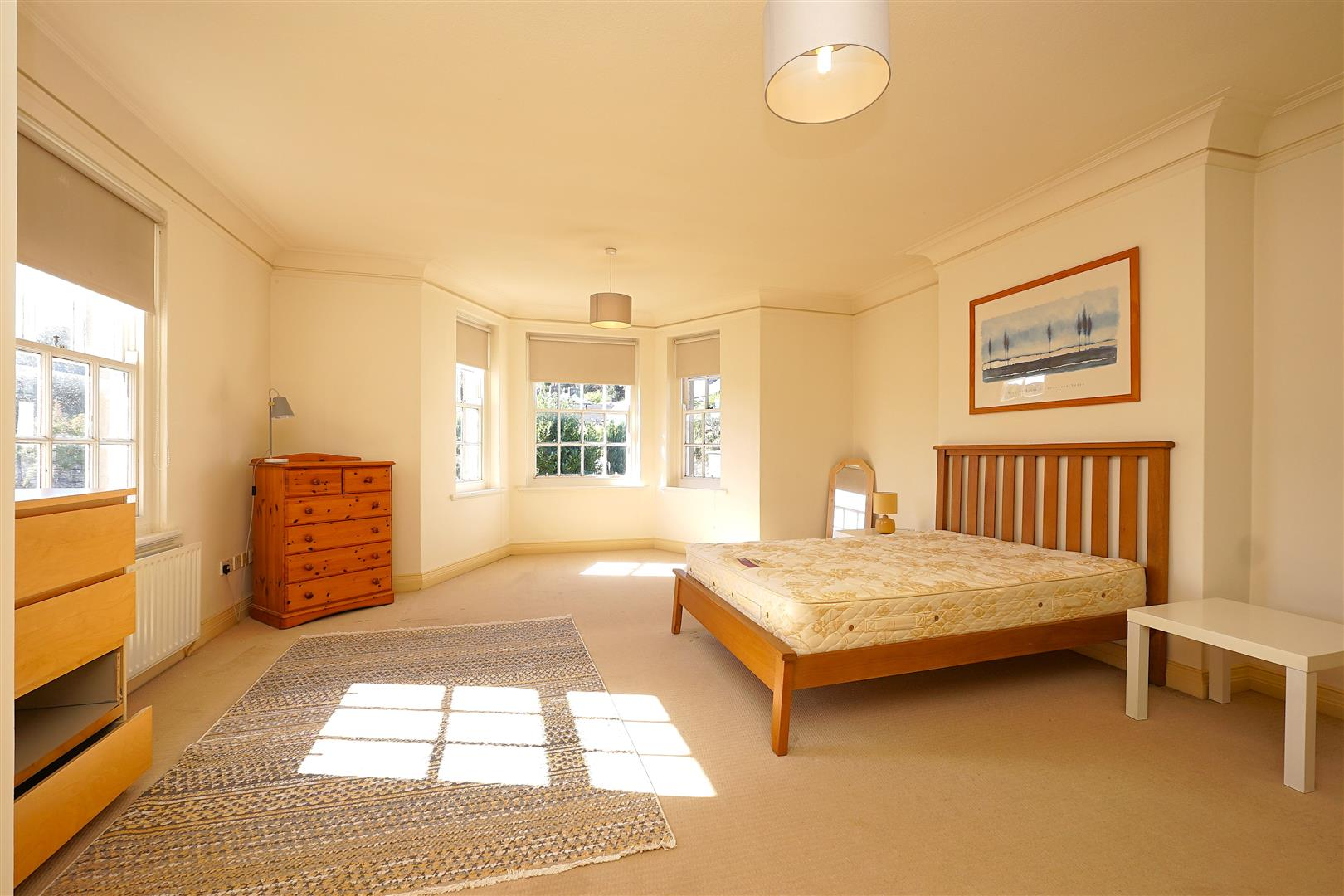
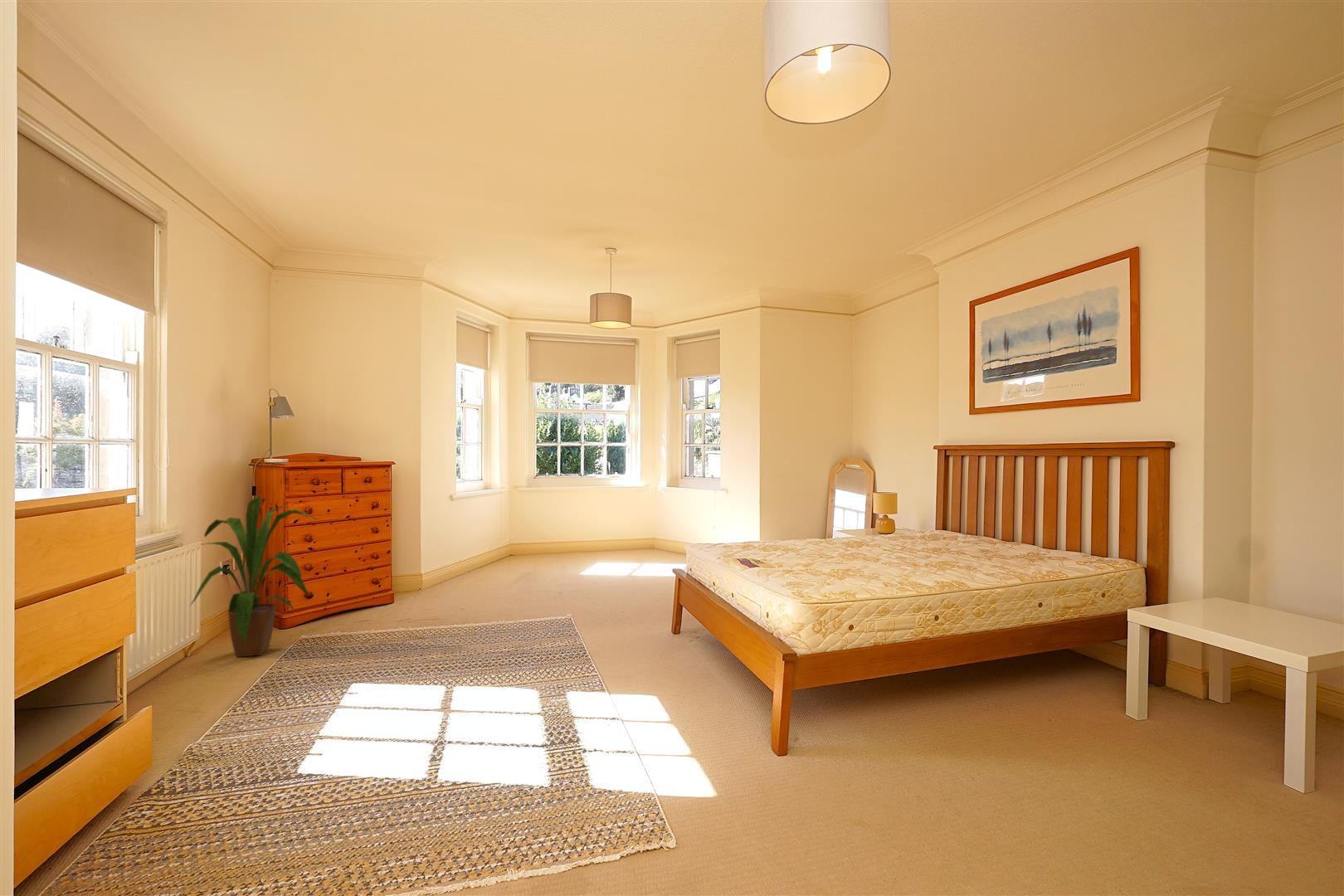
+ house plant (261, 570)
